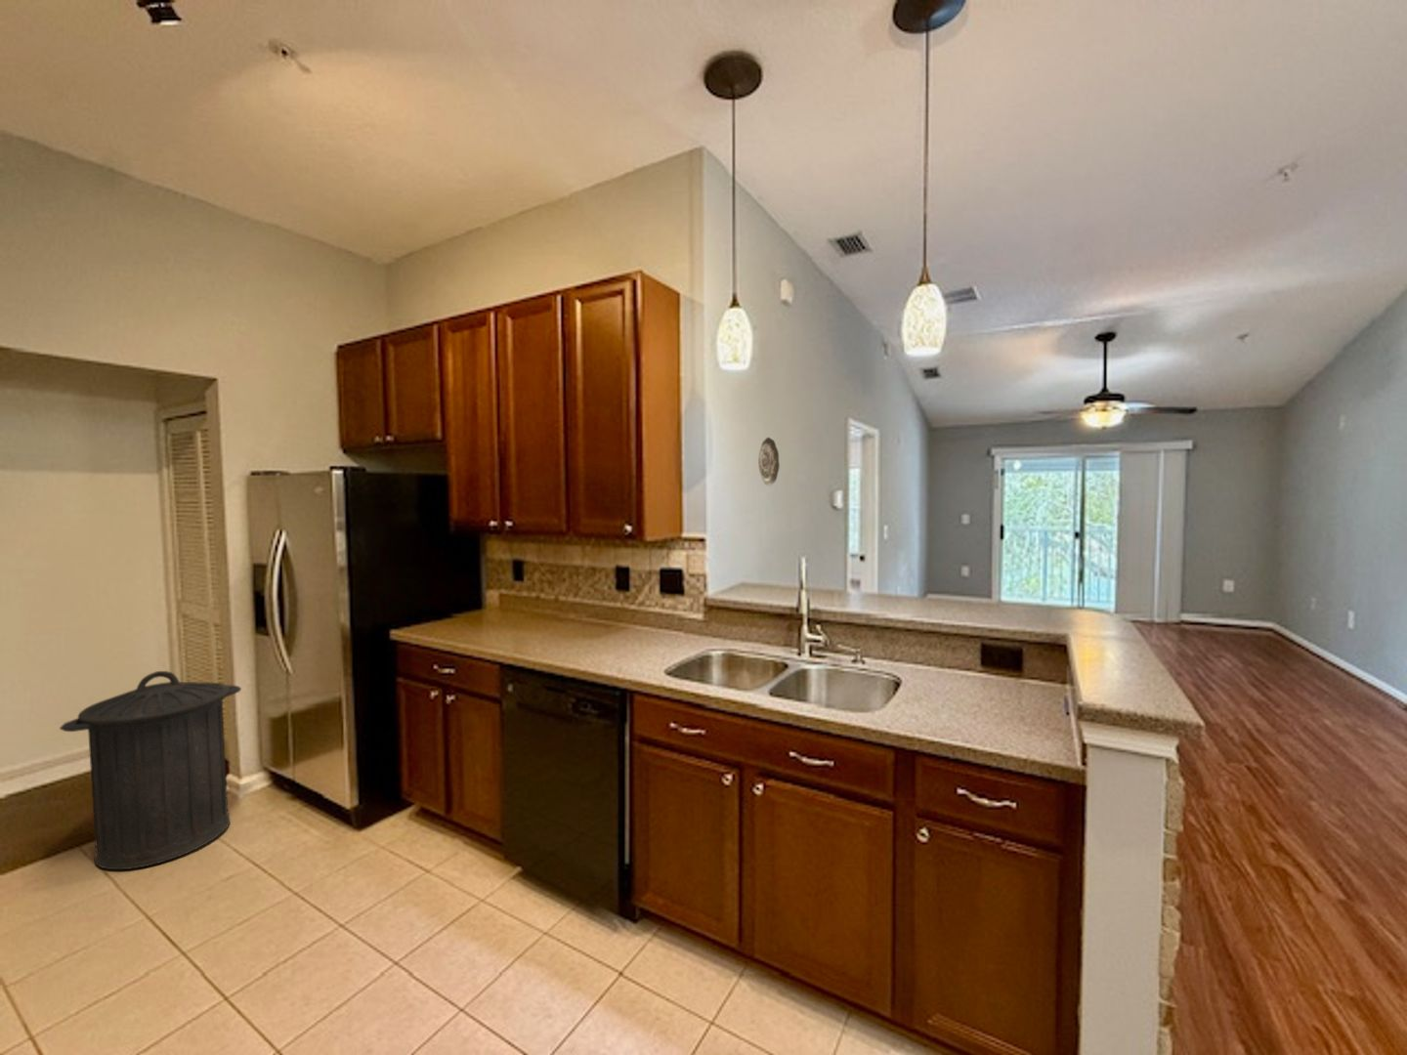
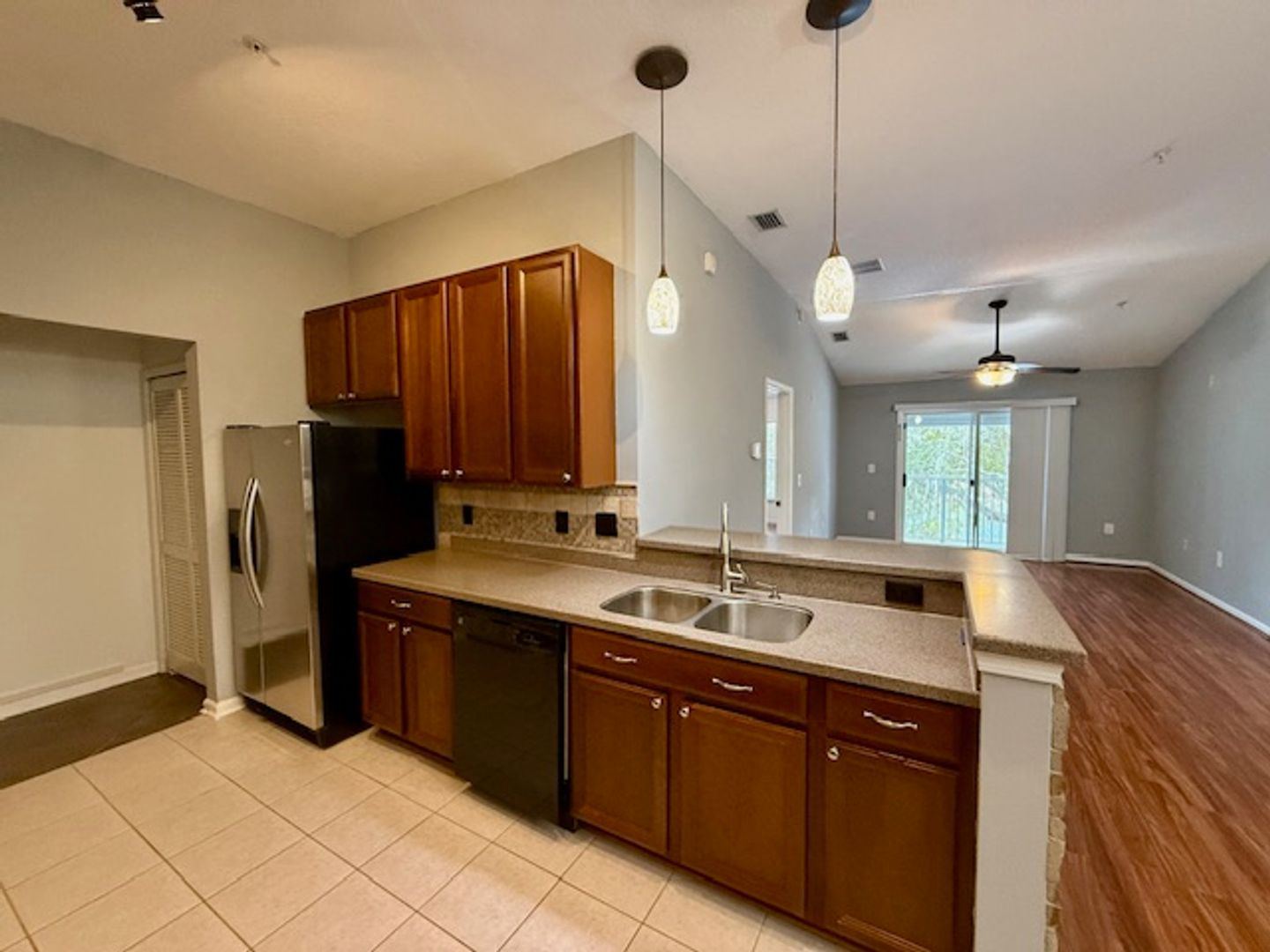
- decorative plate (767, 461)
- trash can (162, 756)
